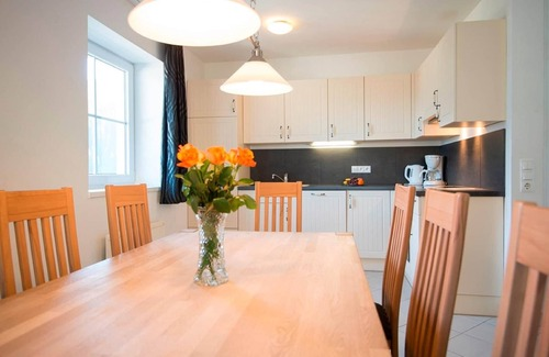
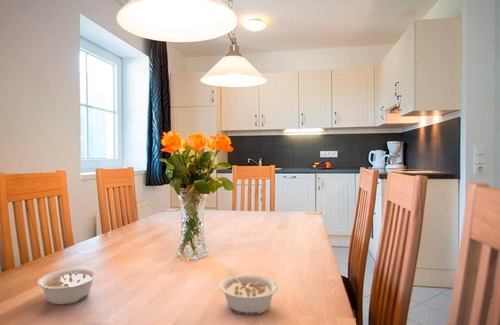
+ legume (246, 293)
+ legume (70, 285)
